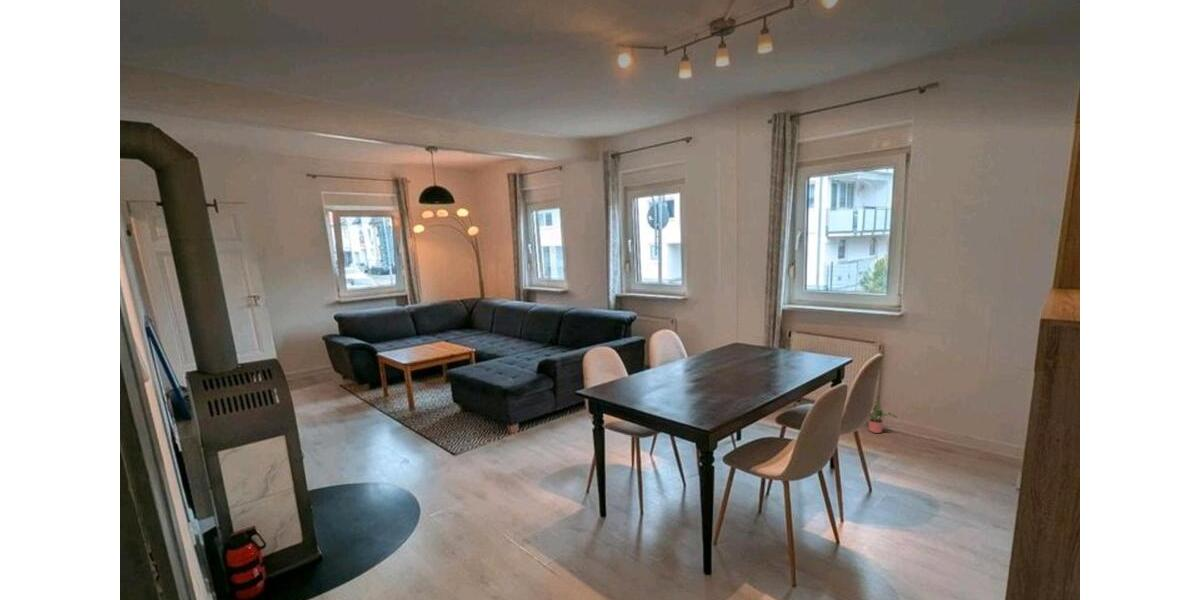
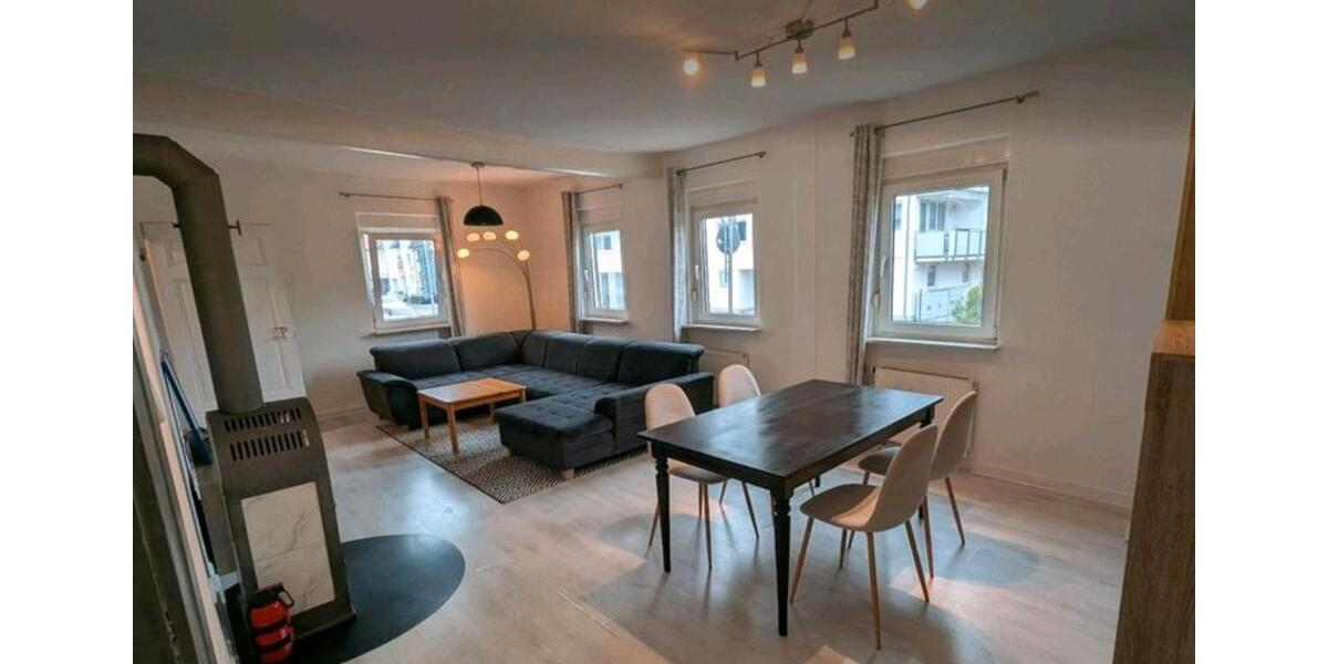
- potted plant (880, 416)
